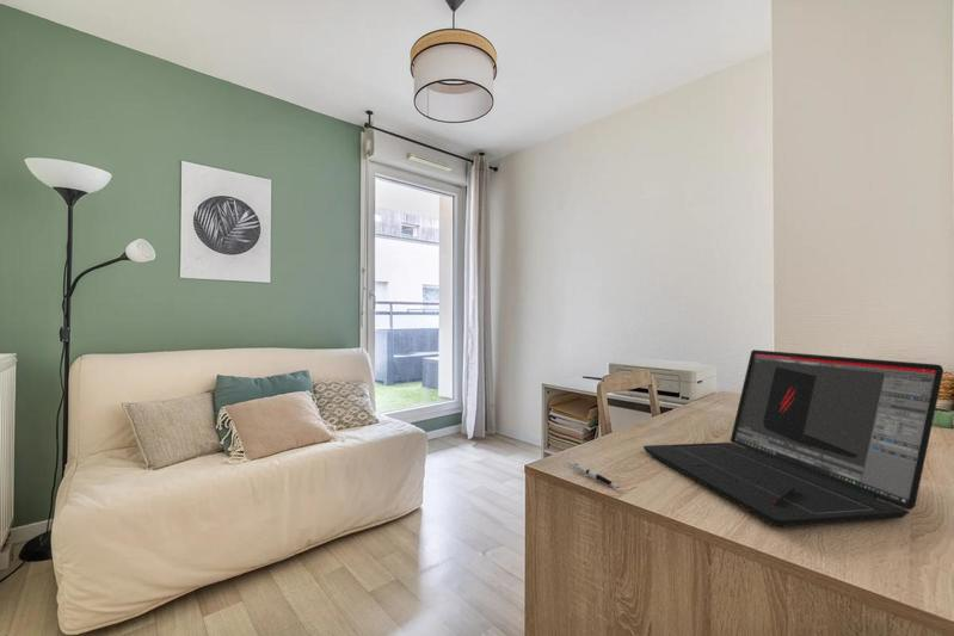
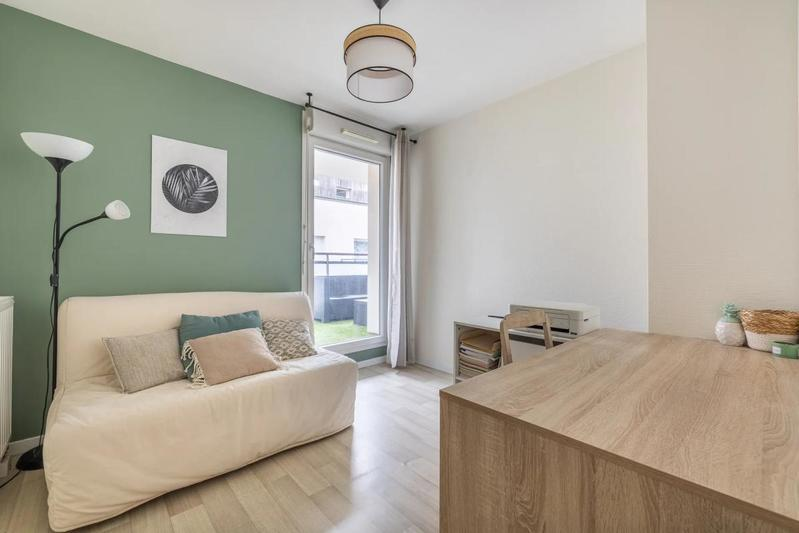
- pen (592, 474)
- laptop (763, 416)
